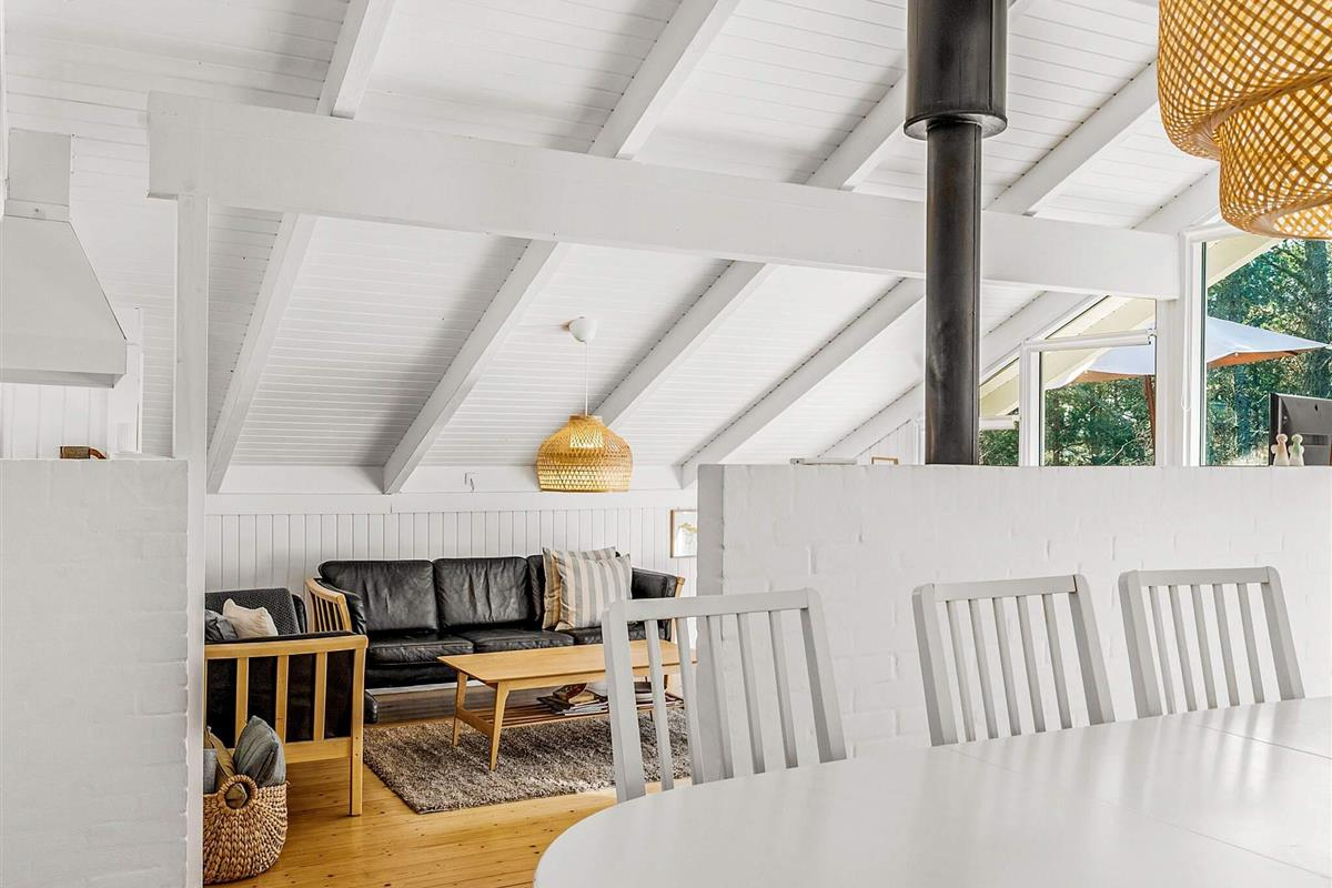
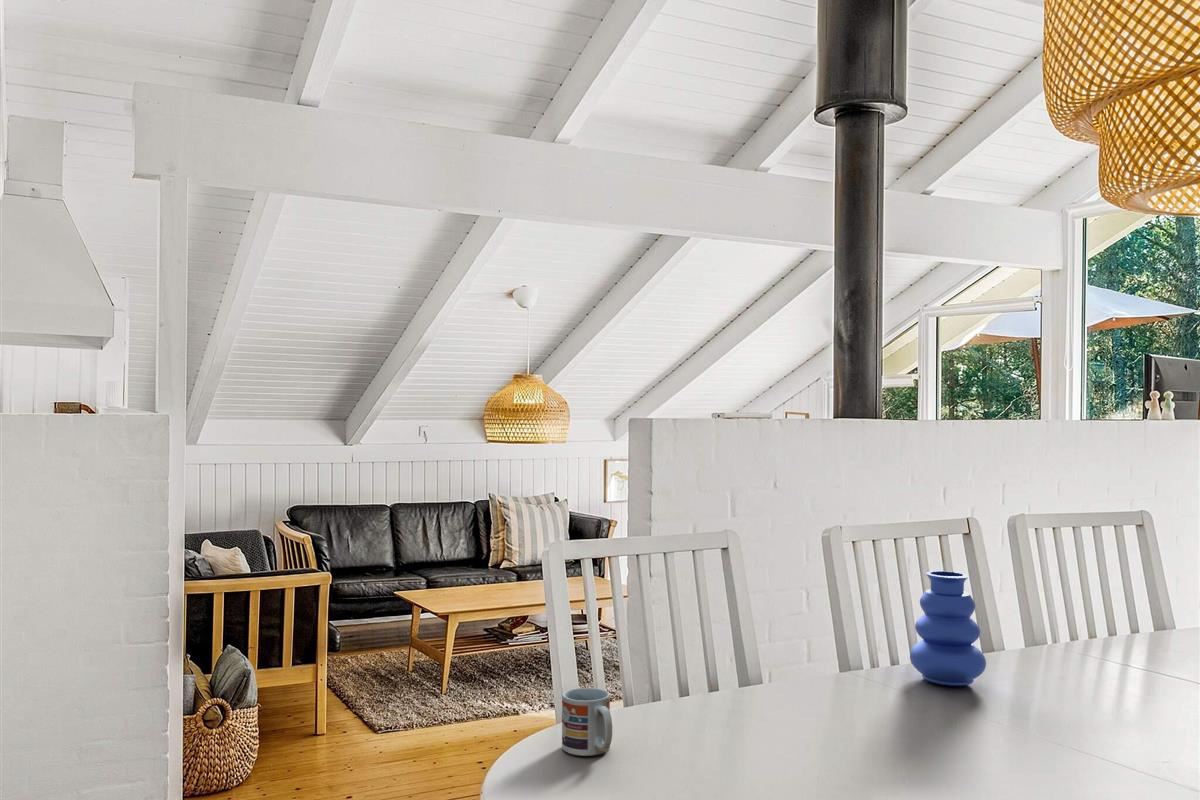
+ cup (591, 723)
+ vase (947, 627)
